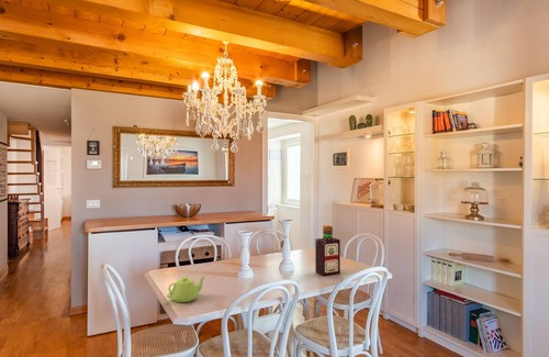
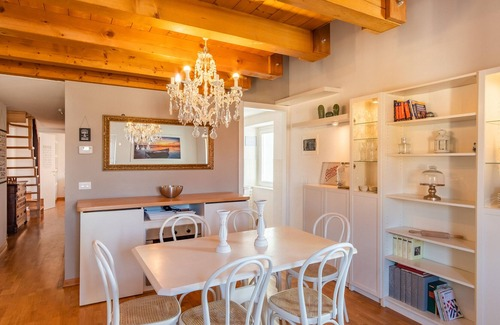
- teapot (187, 287)
- bottle (327, 249)
